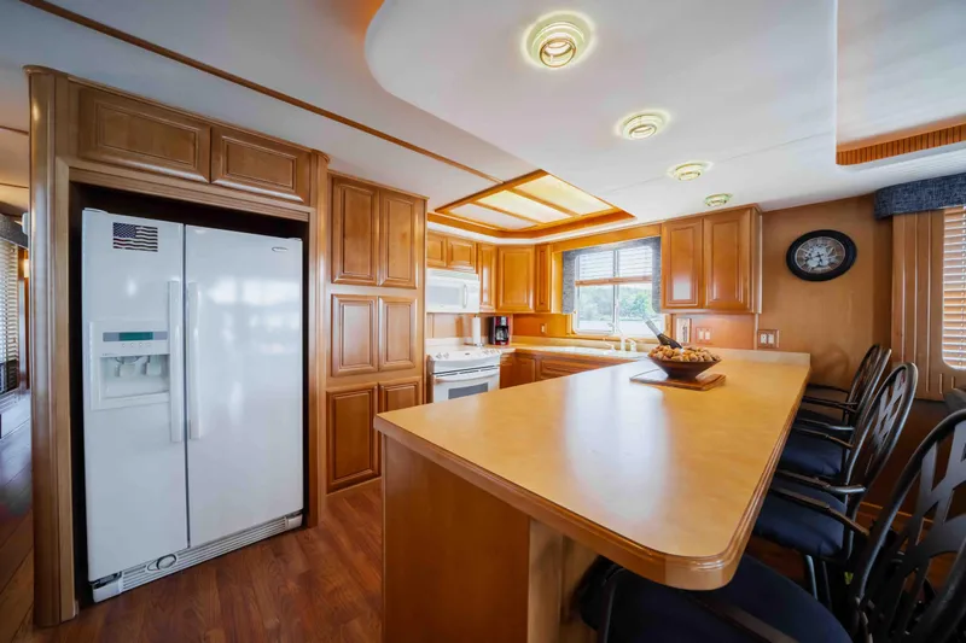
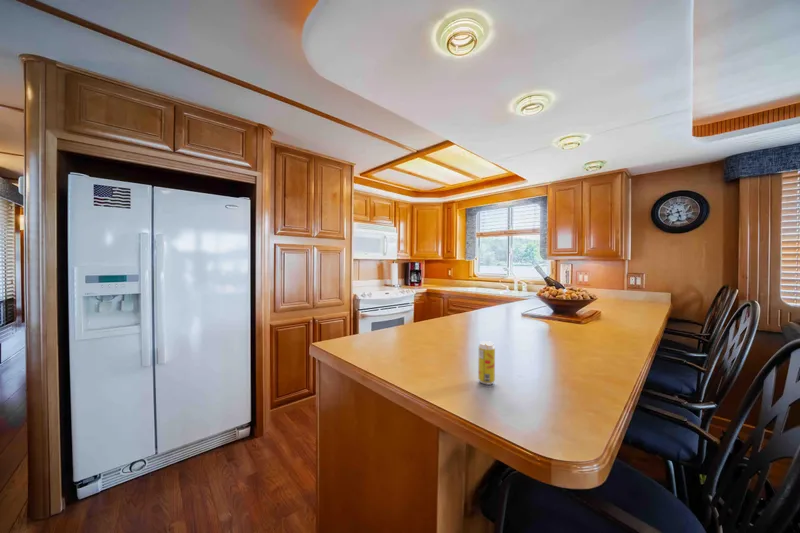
+ beverage can (486, 361)
